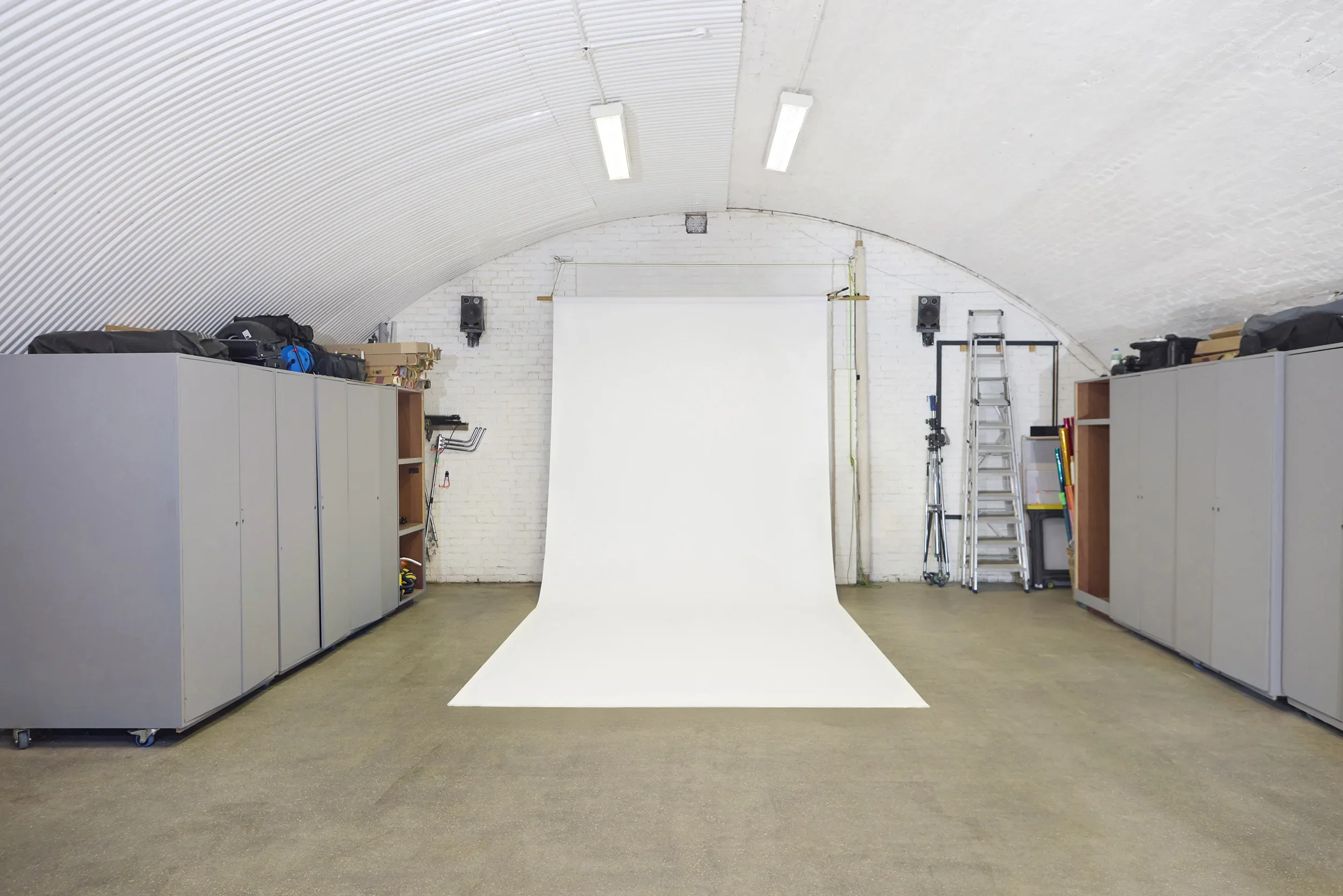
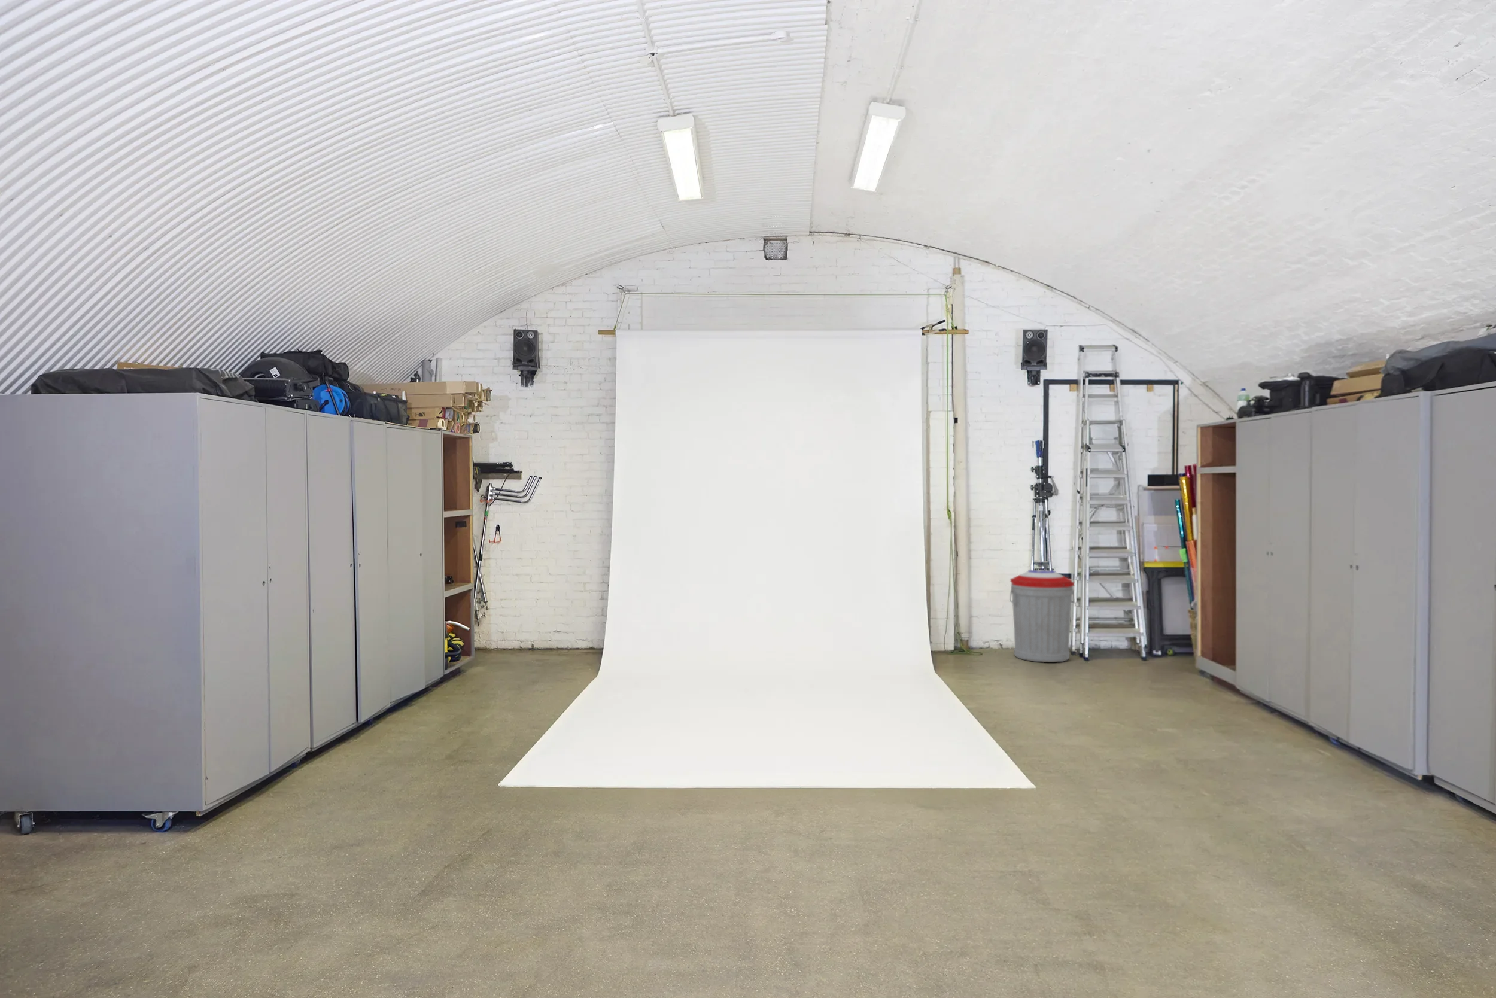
+ trash can (1042, 614)
